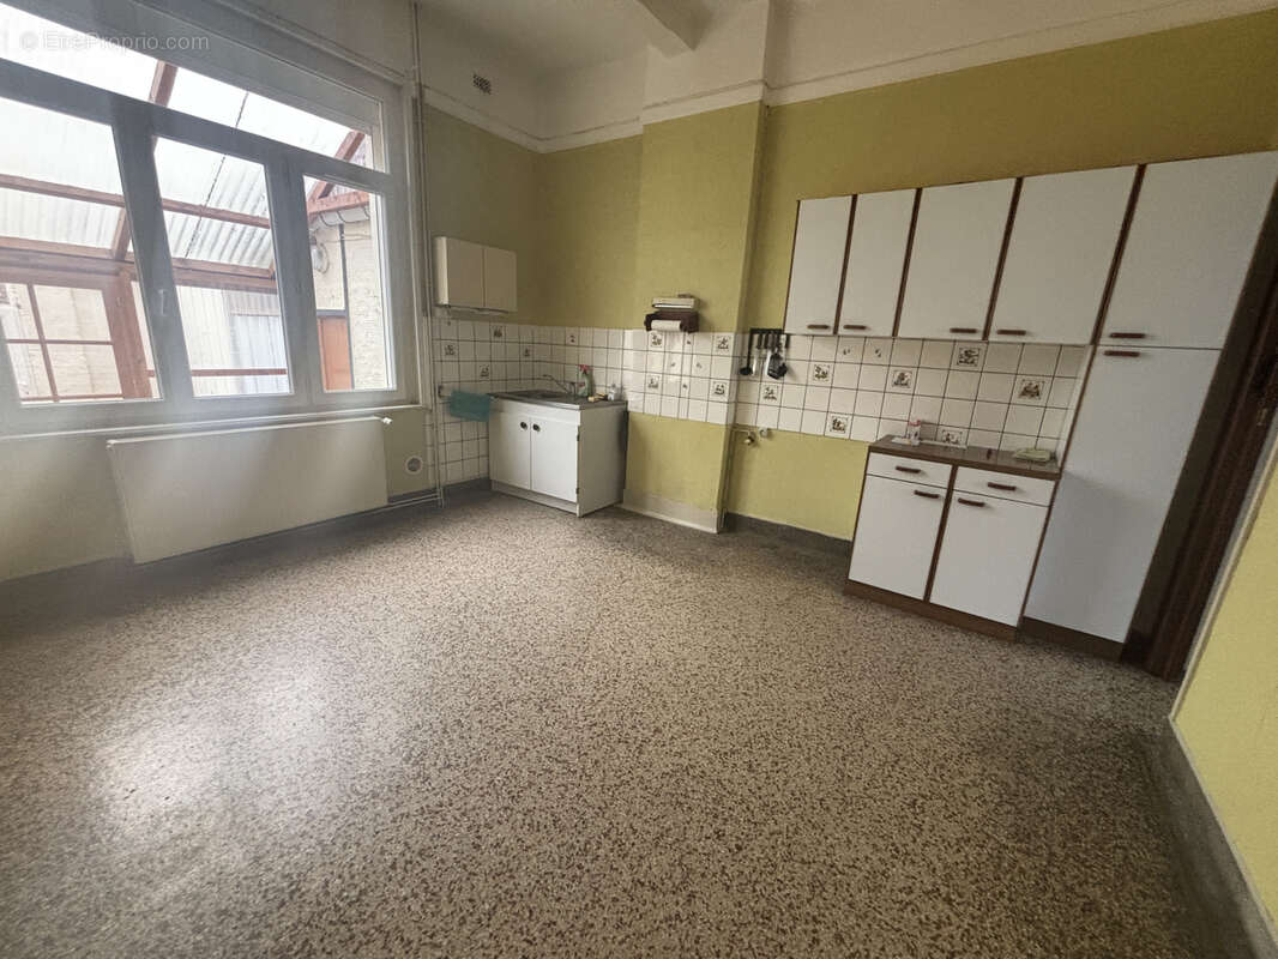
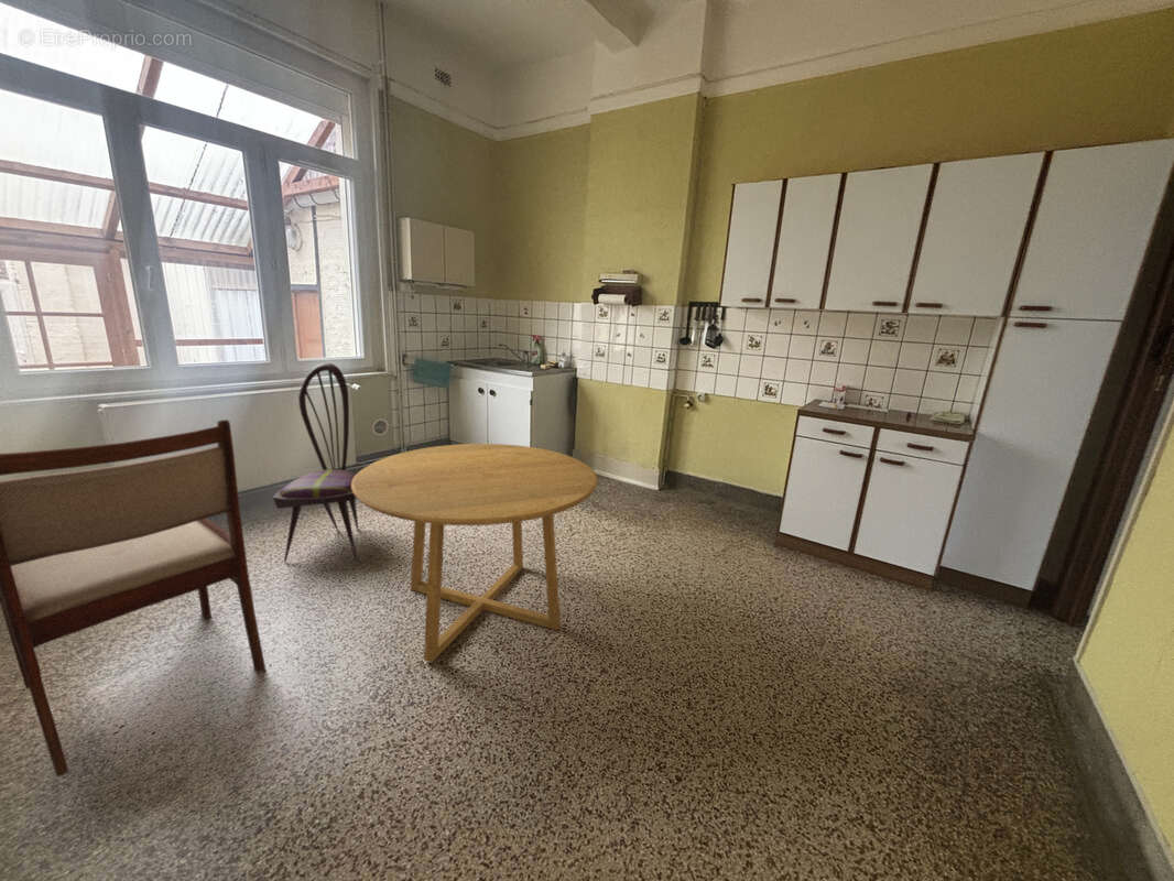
+ dining chair (323, 458)
+ dining chair (124, 556)
+ round table (481, 524)
